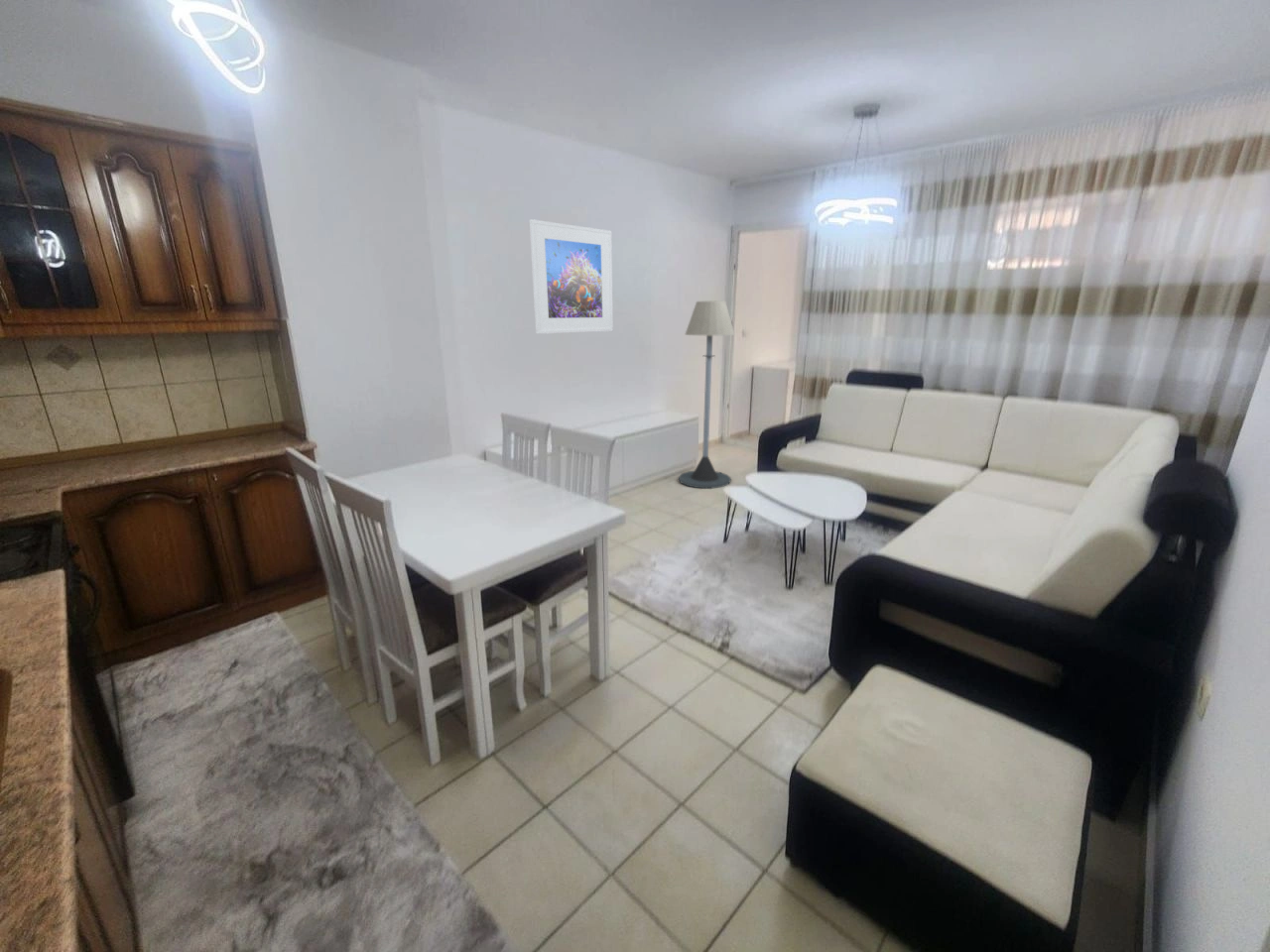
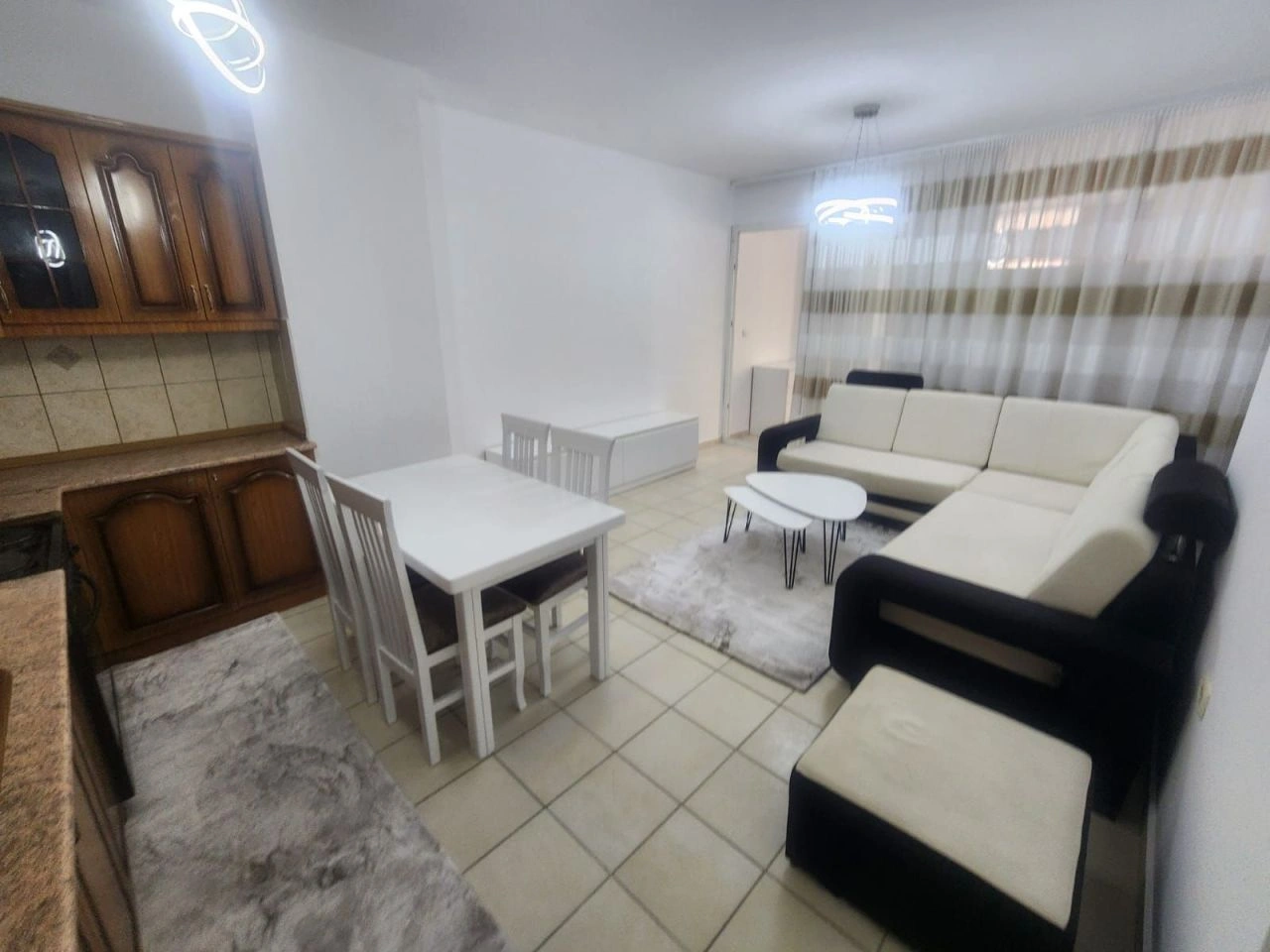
- floor lamp (707, 395)
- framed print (574, 280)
